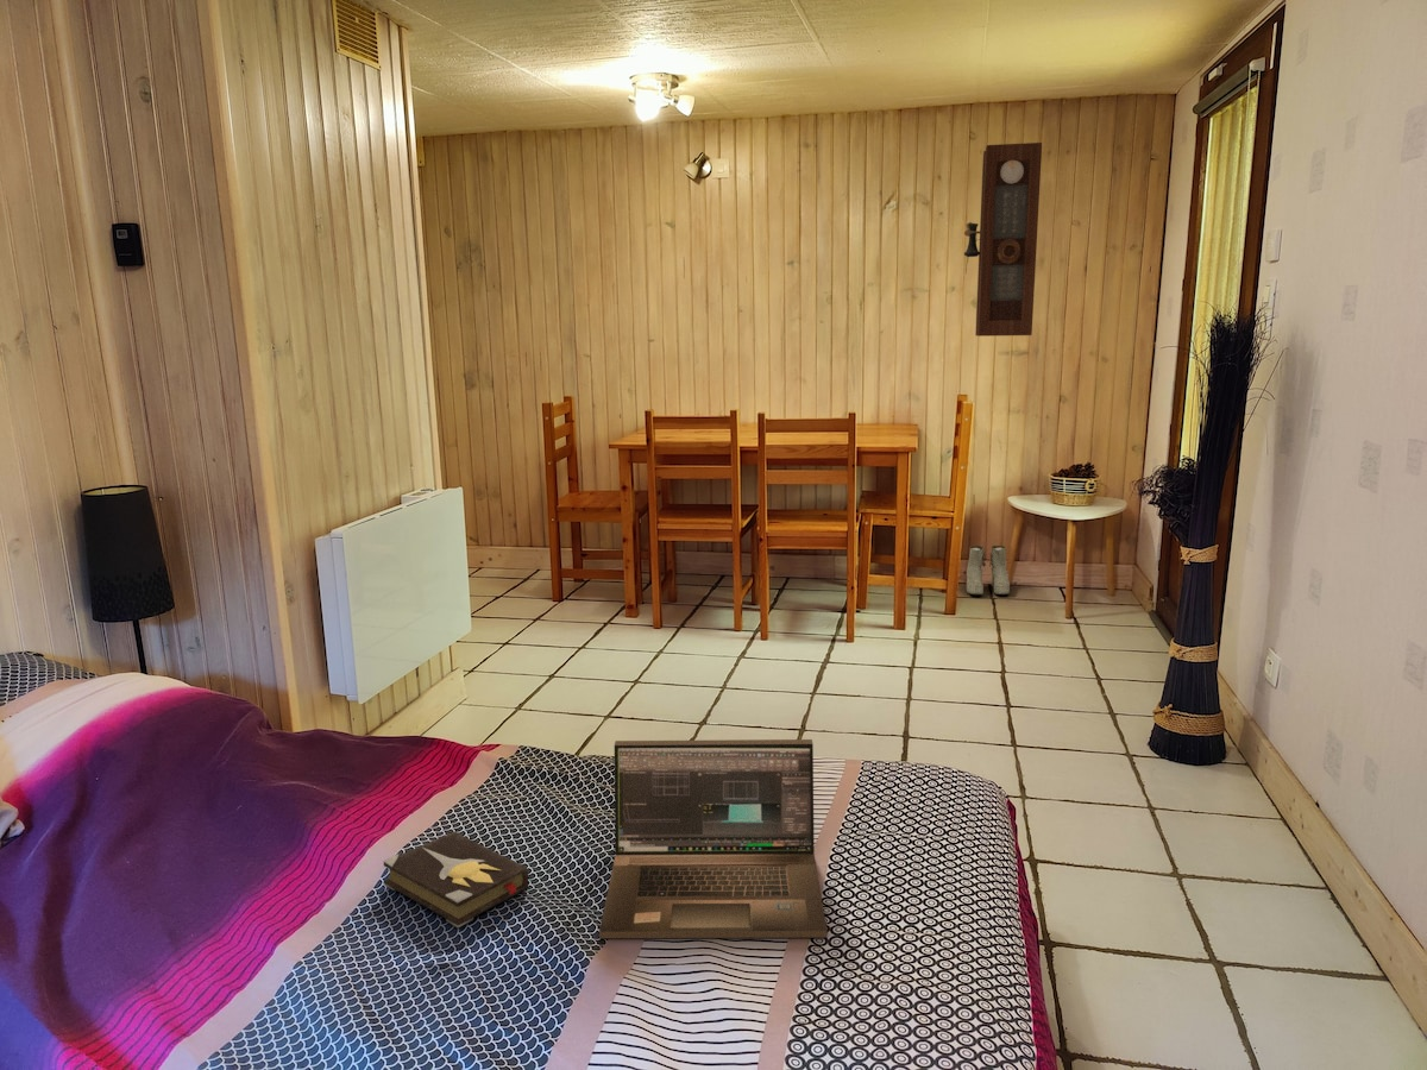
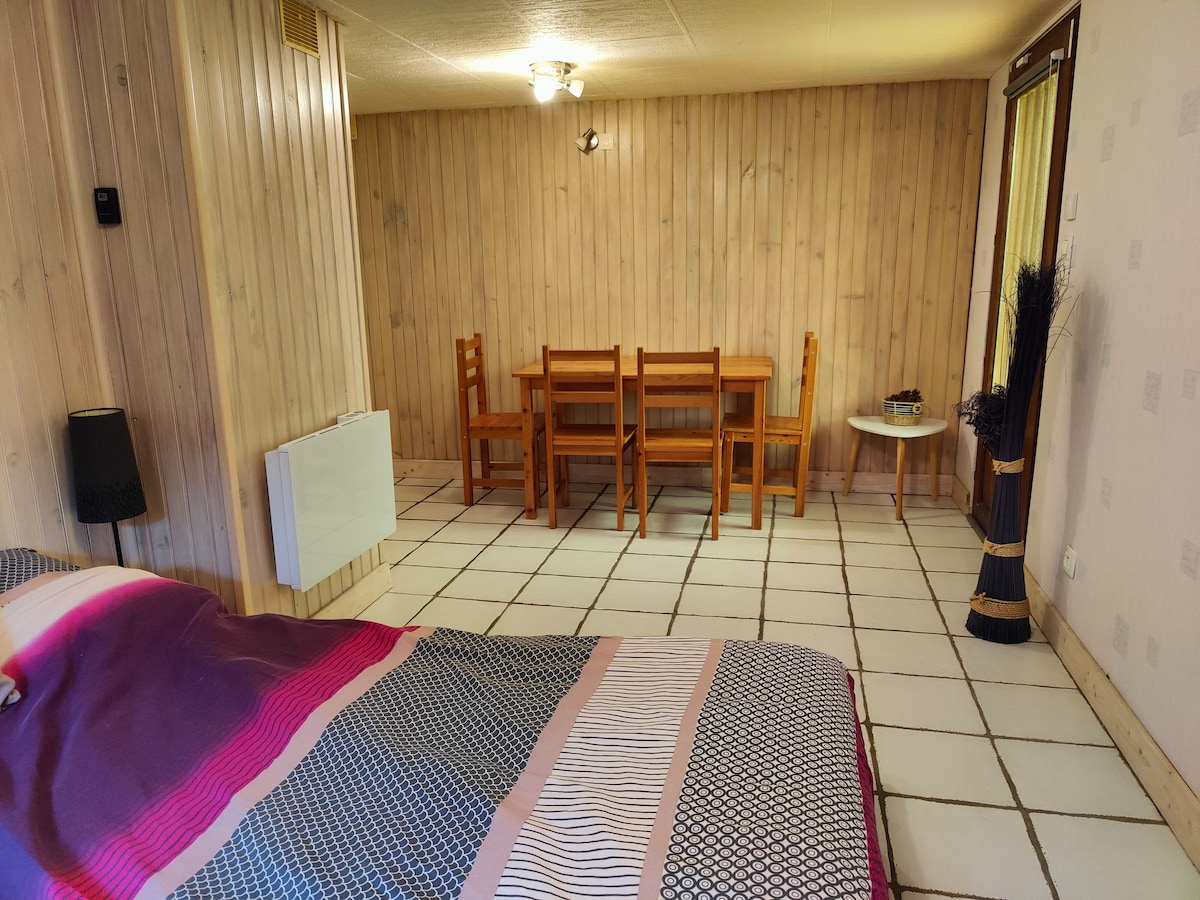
- pendulum clock (999, 243)
- boots (992, 569)
- hardback book (455, 873)
- laptop (712, 831)
